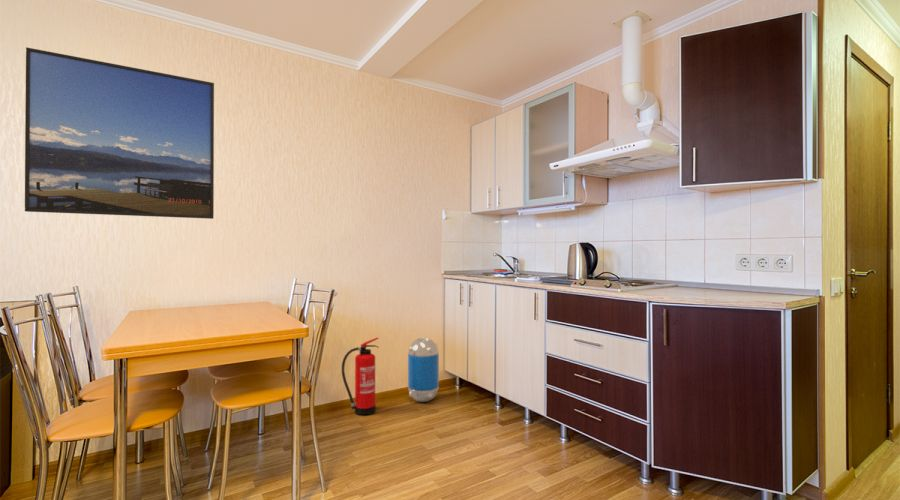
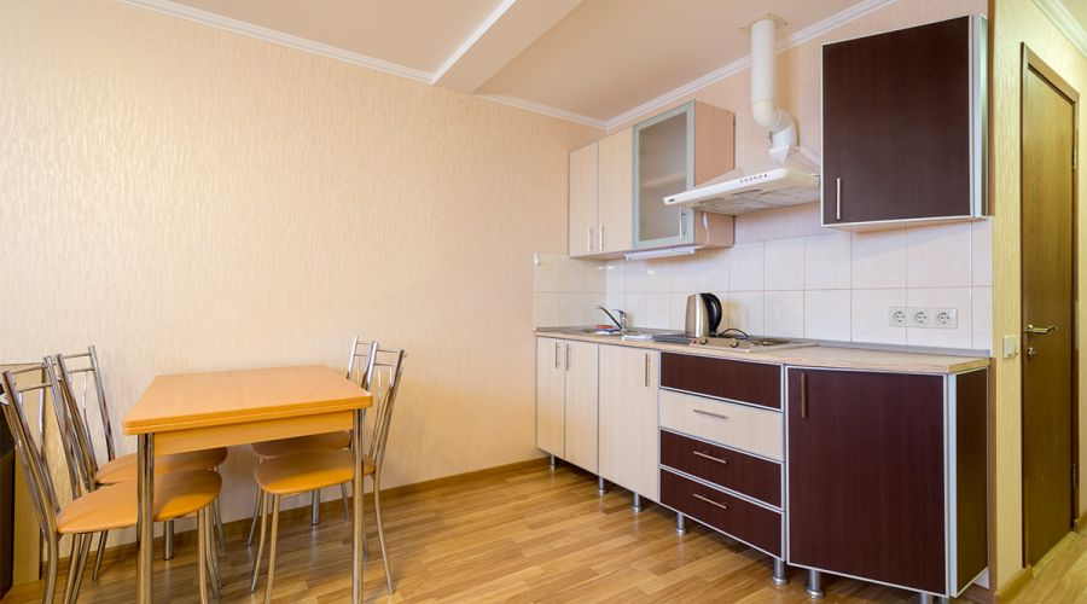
- trash can (423, 369)
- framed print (128, 141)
- fire extinguisher (360, 376)
